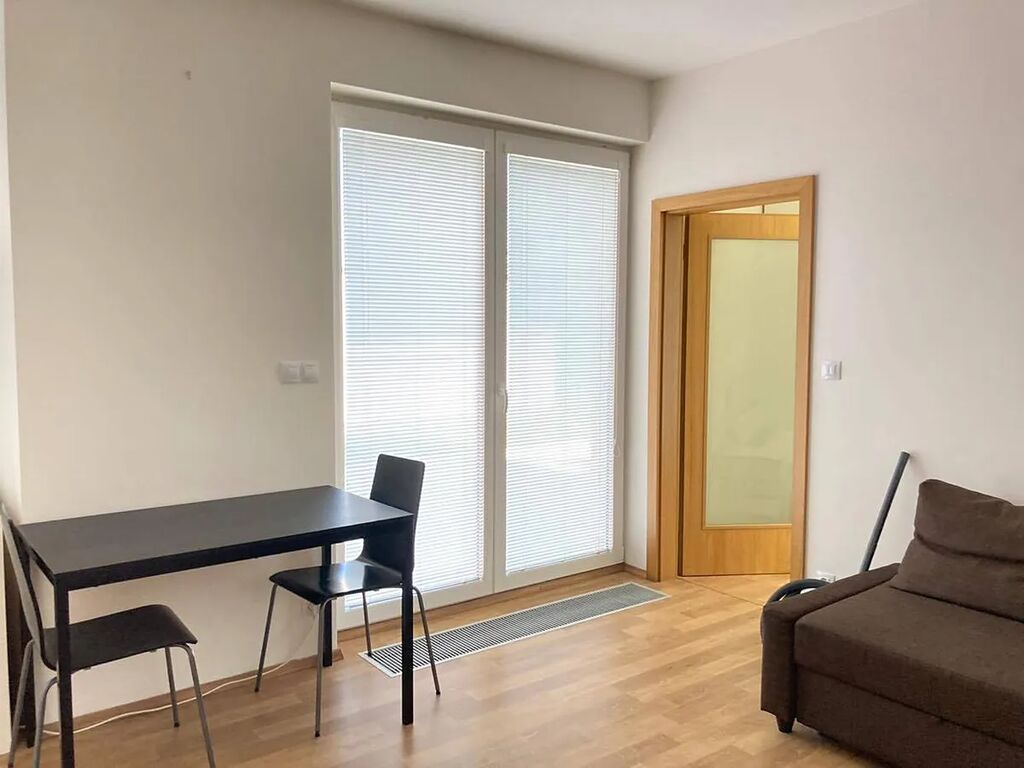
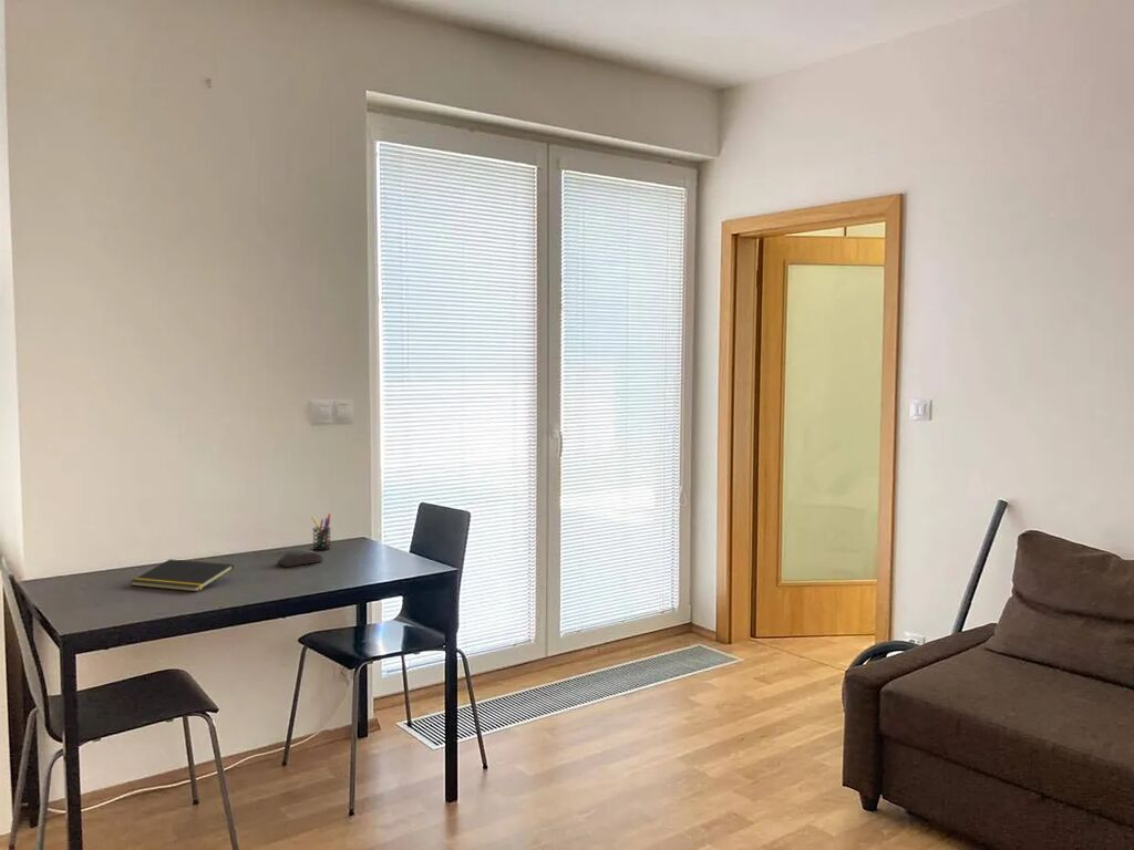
+ pen holder (323, 530)
+ notepad (183, 574)
+ computer mouse (300, 556)
